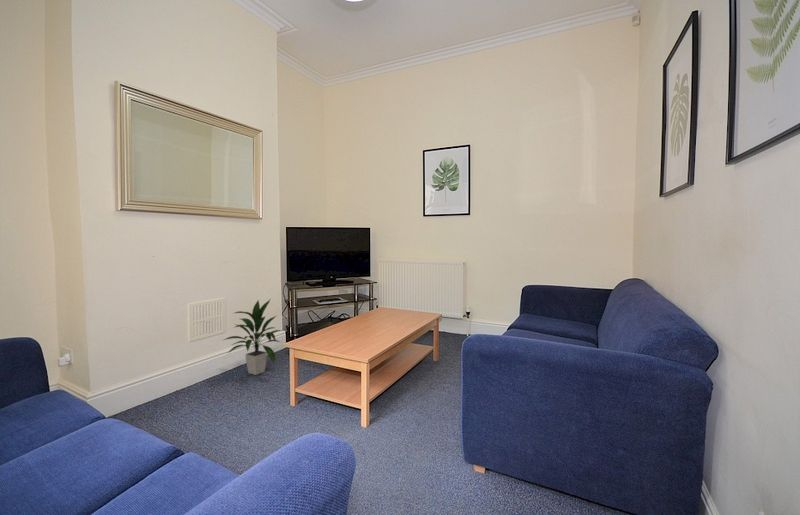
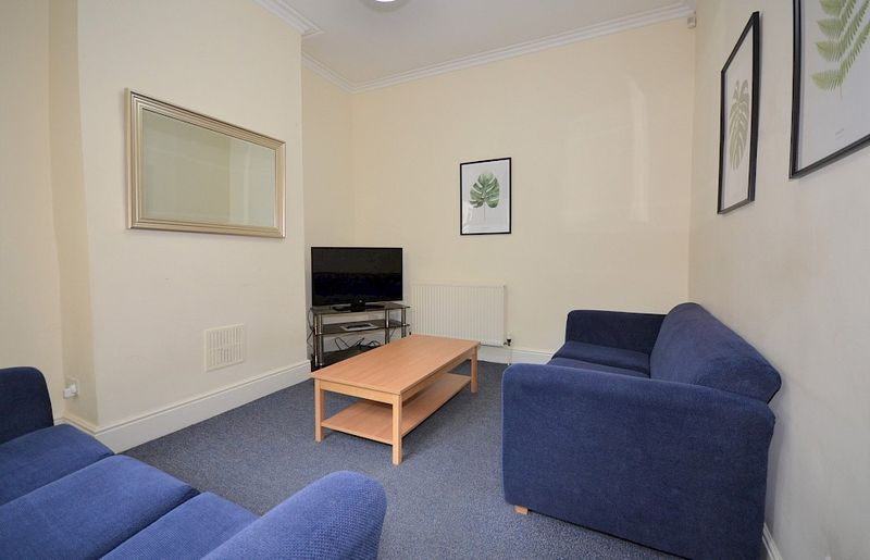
- indoor plant (256, 337)
